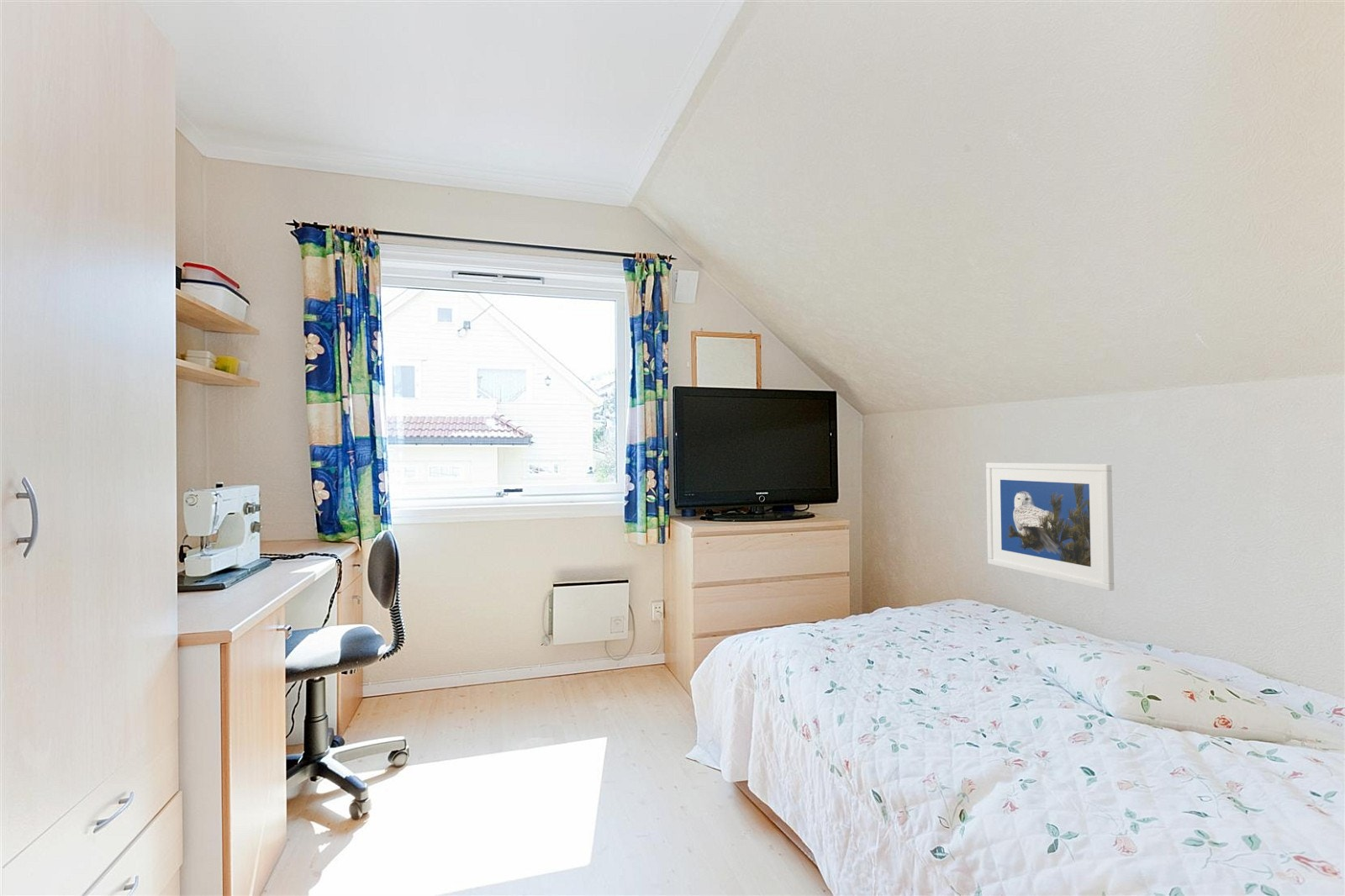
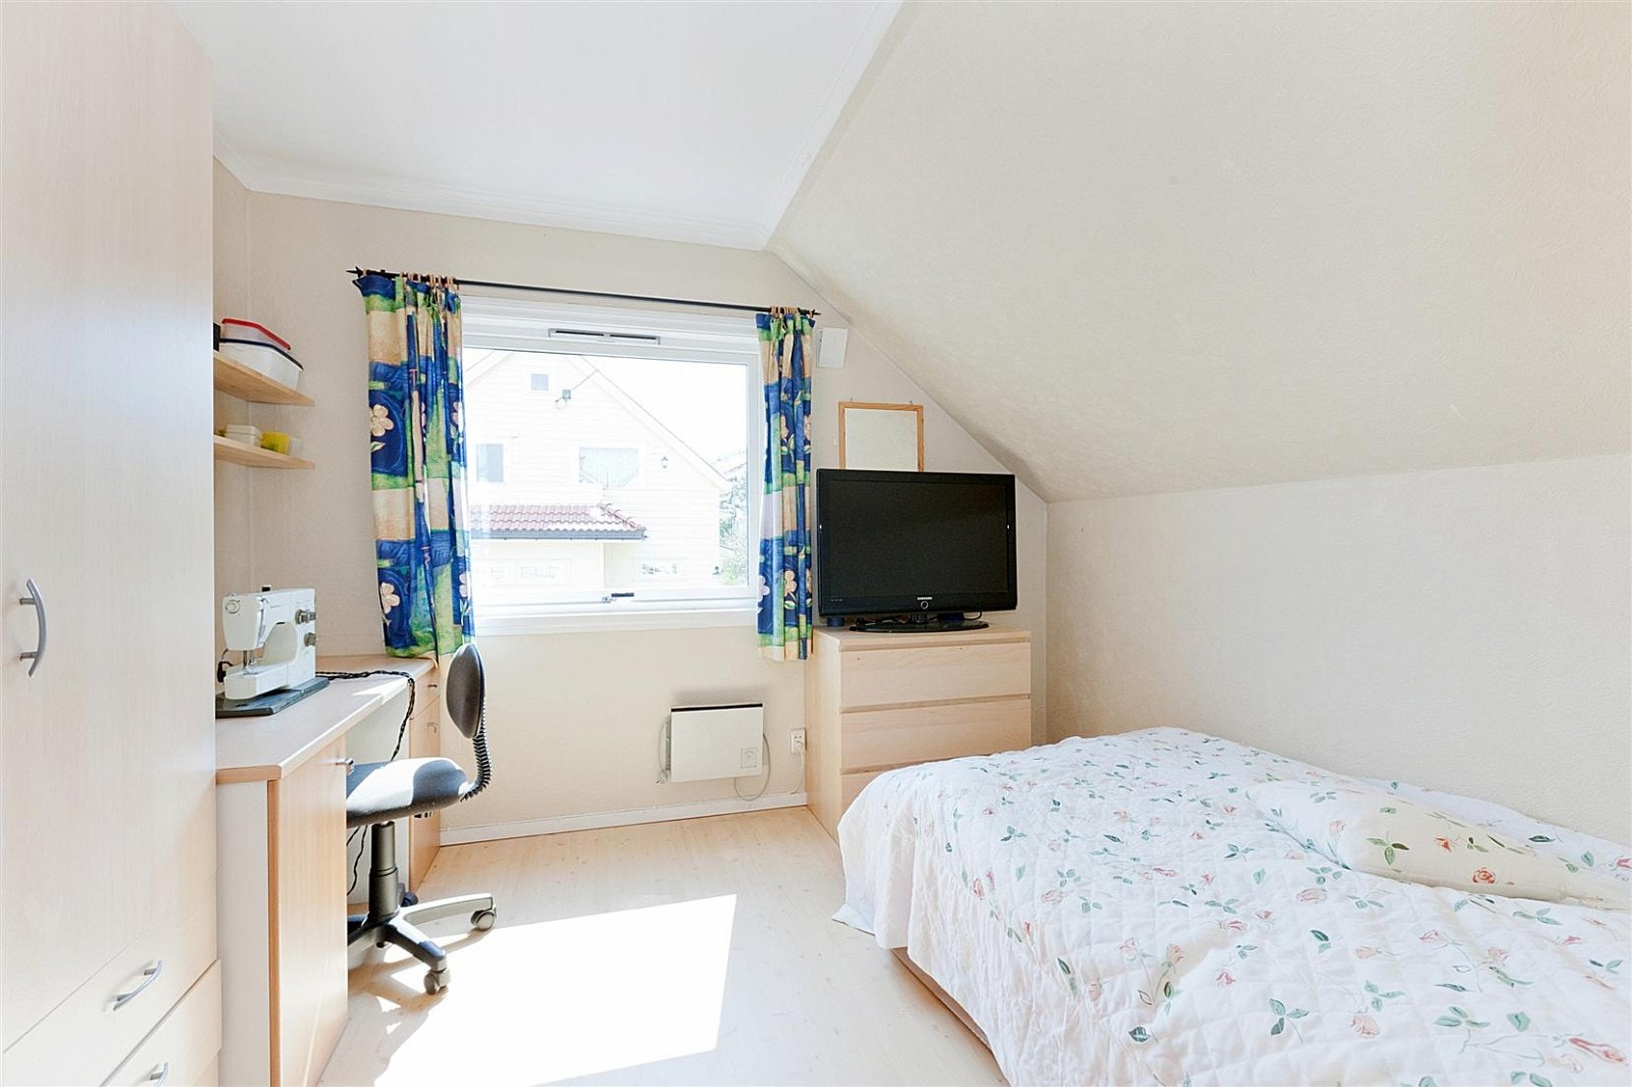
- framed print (1042, 519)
